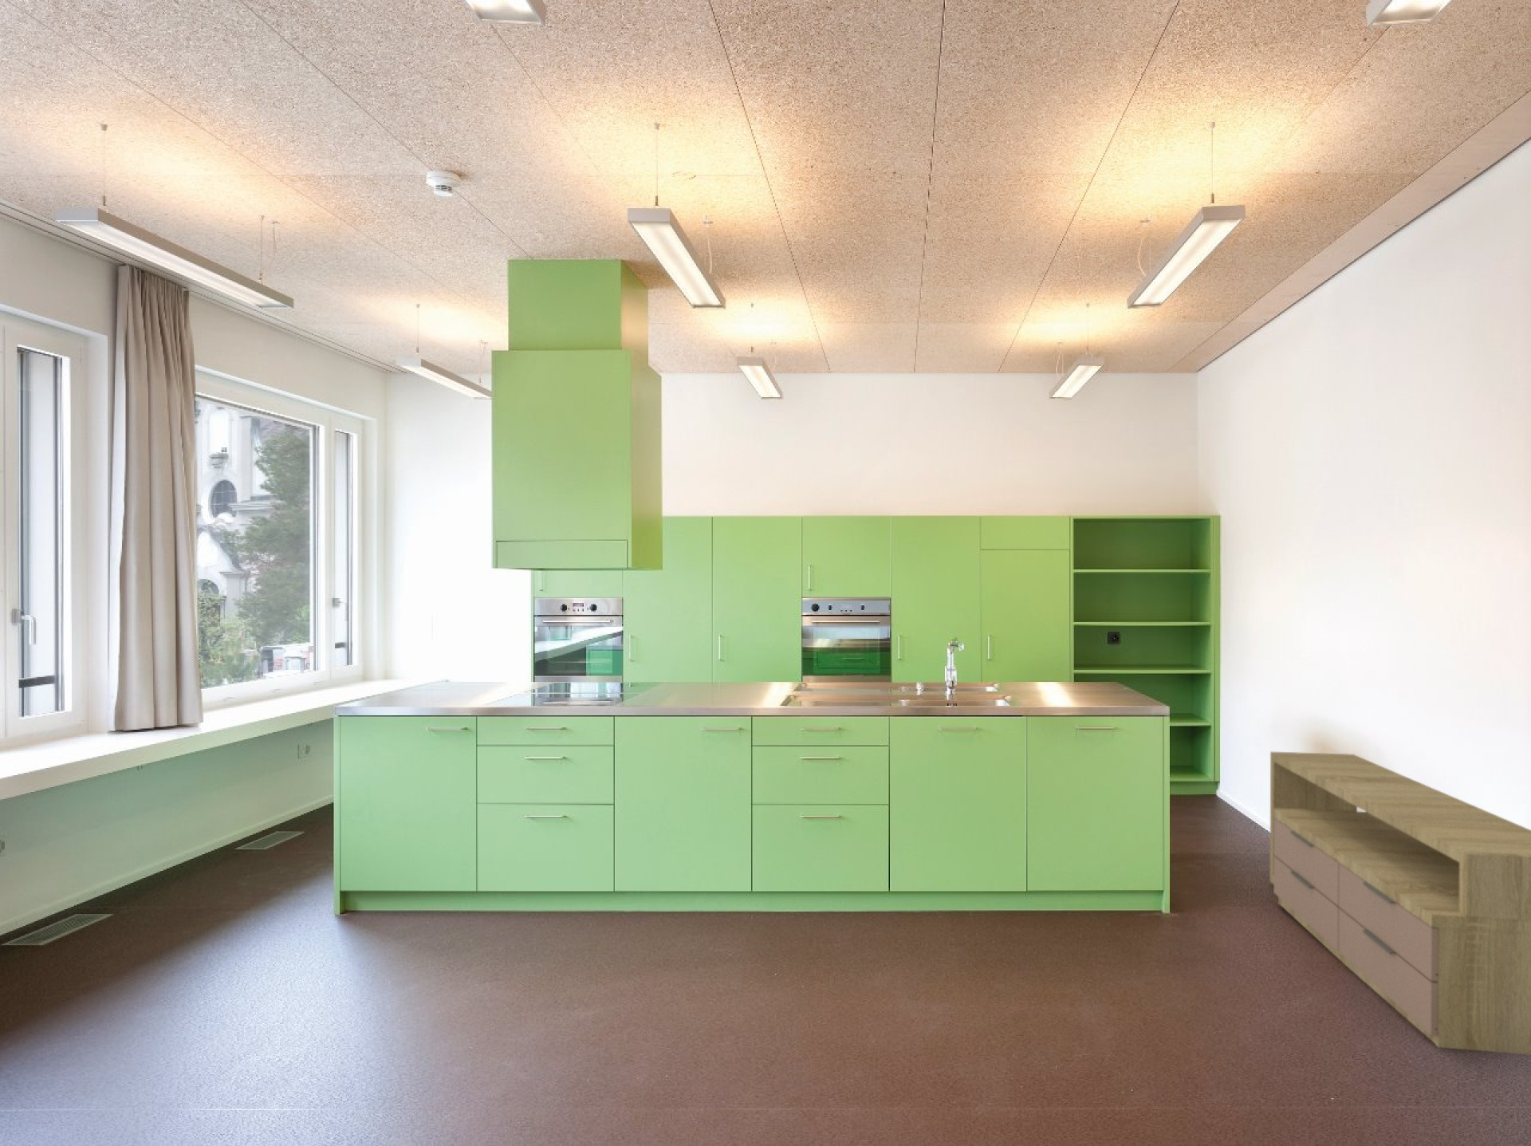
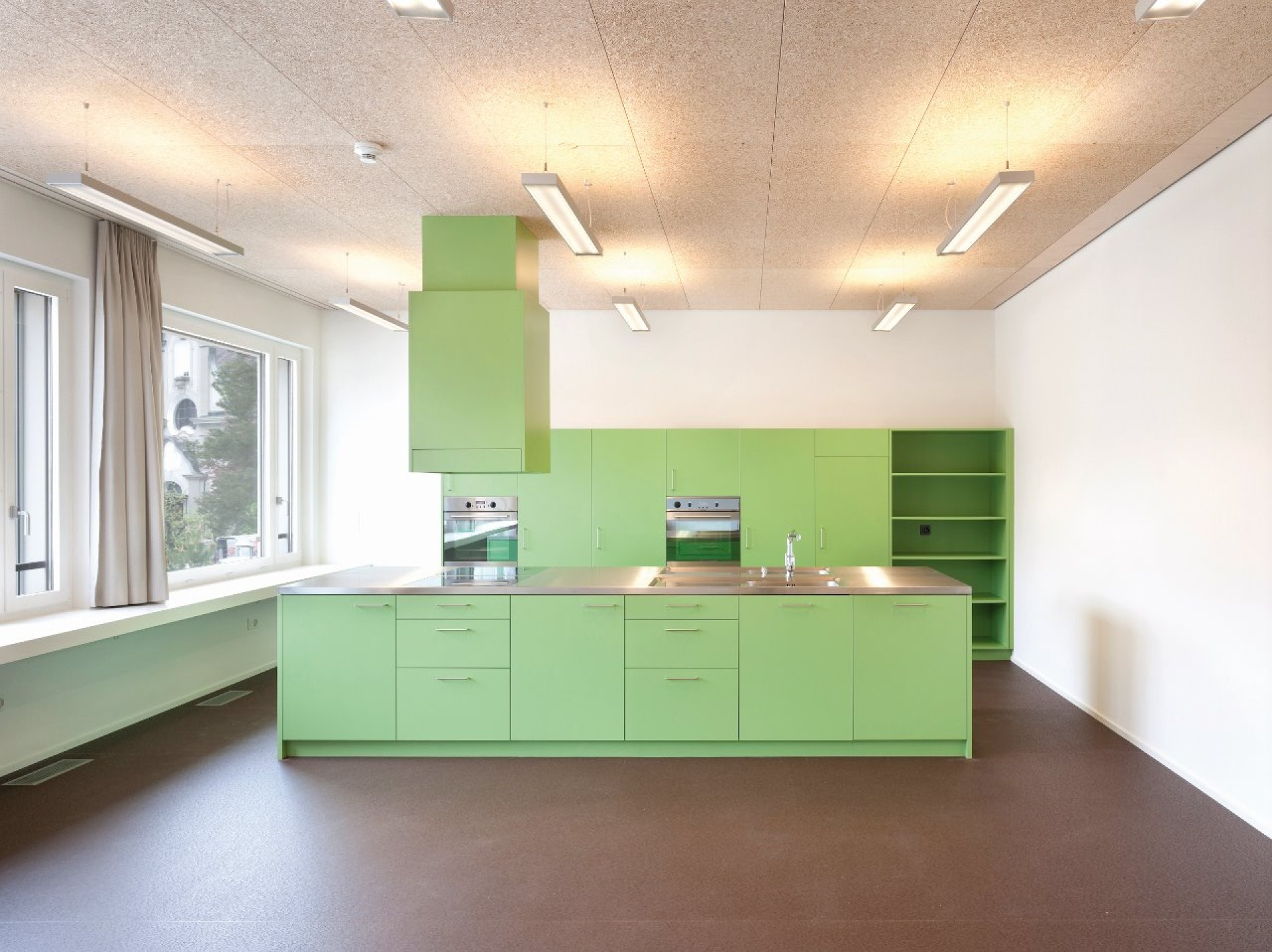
- sideboard (1383, 872)
